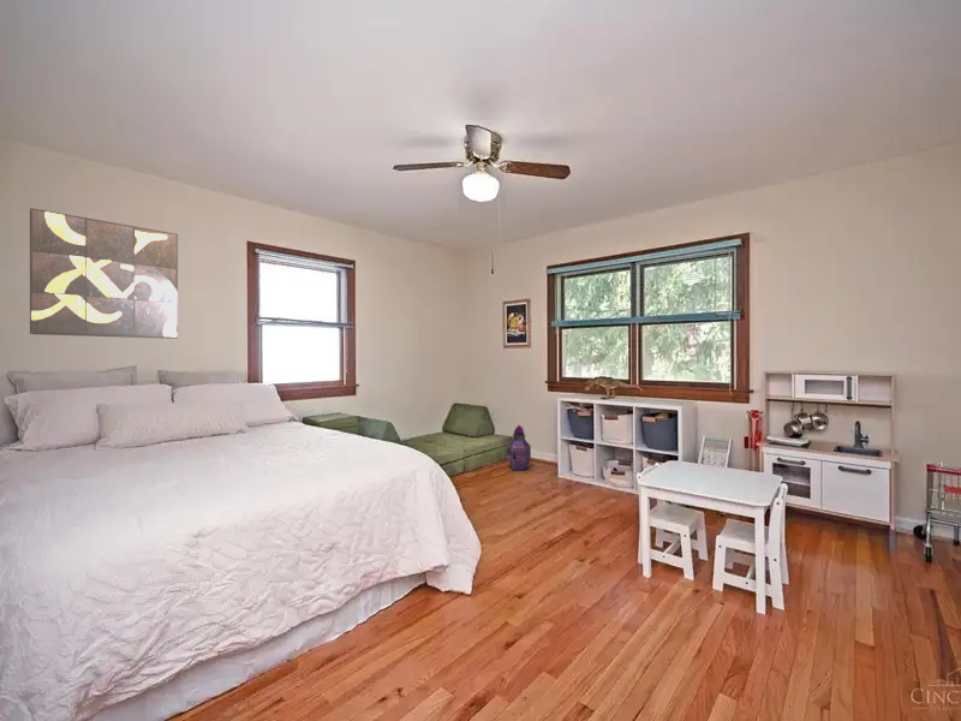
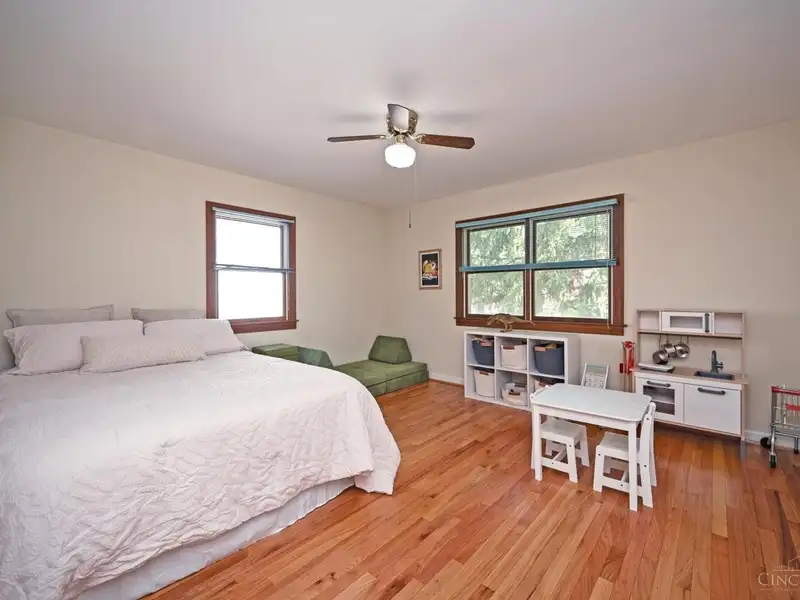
- lantern (512, 446)
- wall art (109, 279)
